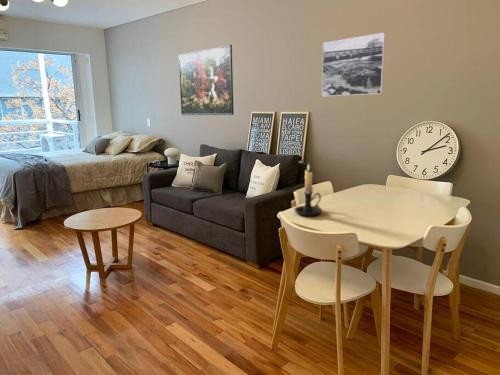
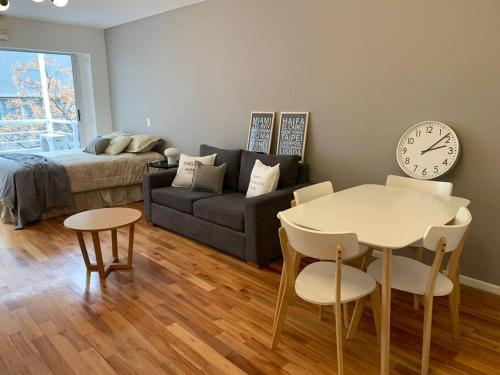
- candle holder (310, 187)
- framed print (204, 83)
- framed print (351, 67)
